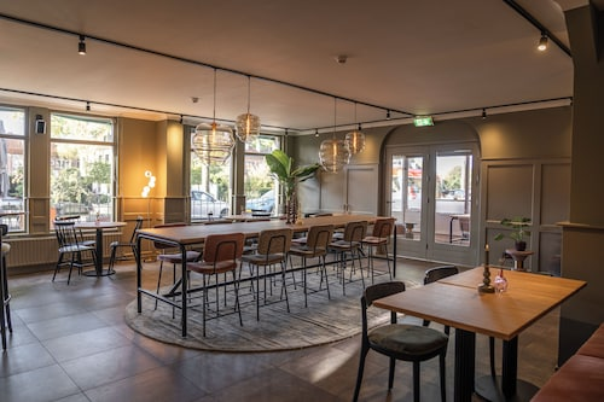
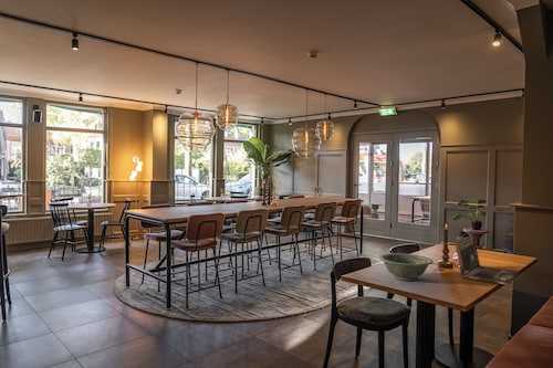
+ laptop (487, 266)
+ decorative bowl (405, 267)
